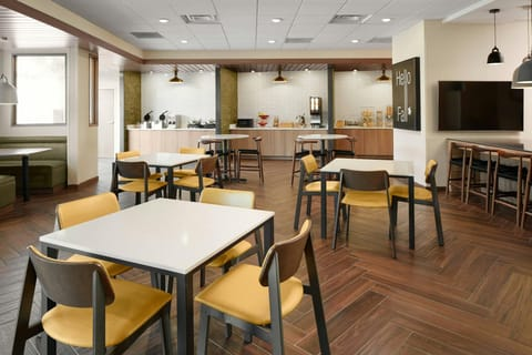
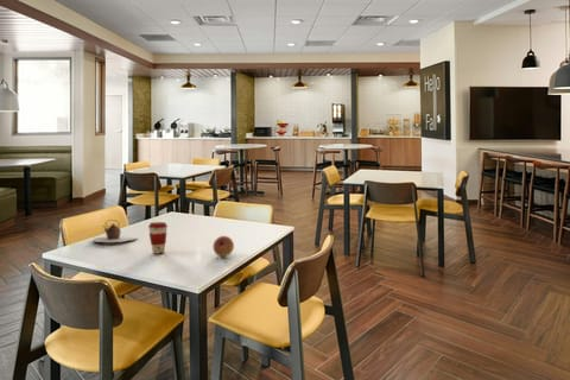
+ teapot (115, 229)
+ fruit (223, 246)
+ coffee cup (158, 238)
